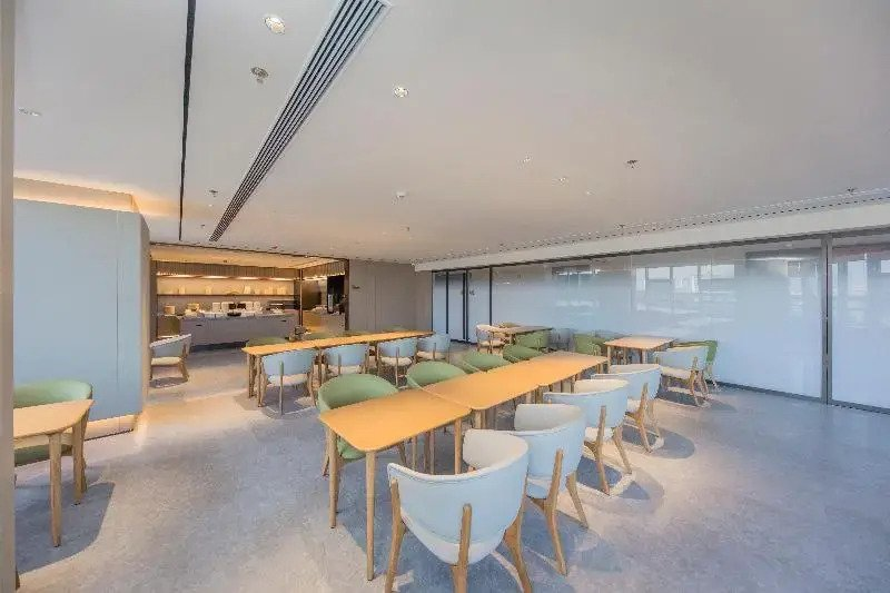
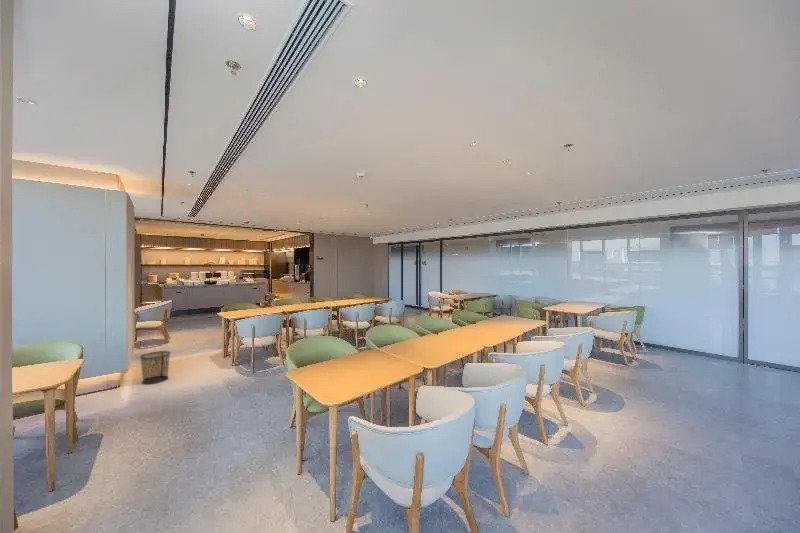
+ trash can (155, 367)
